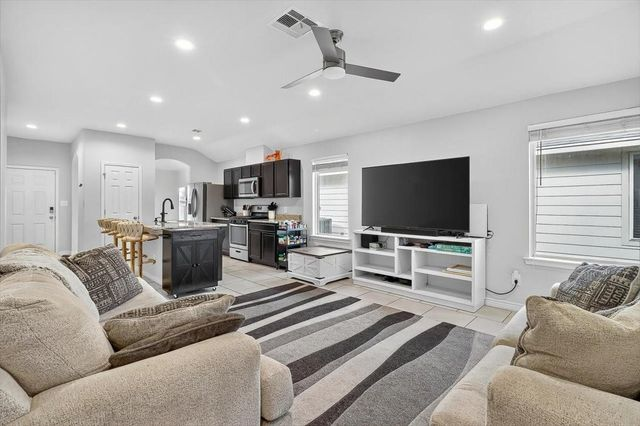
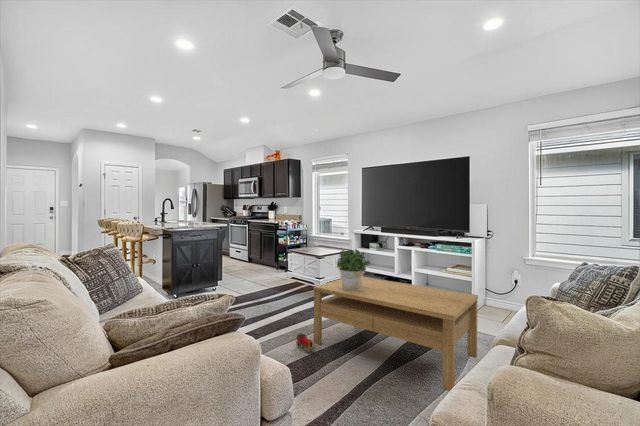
+ toy train (305, 342)
+ potted plant (353, 268)
+ coffee table (391, 320)
